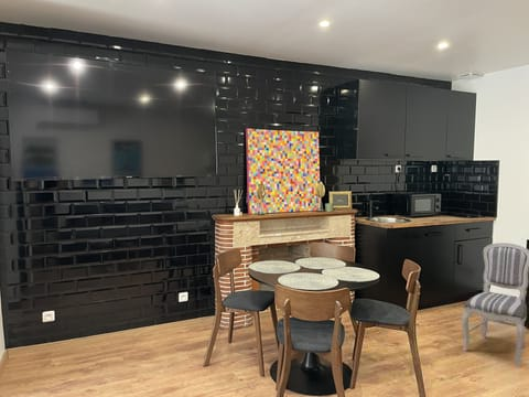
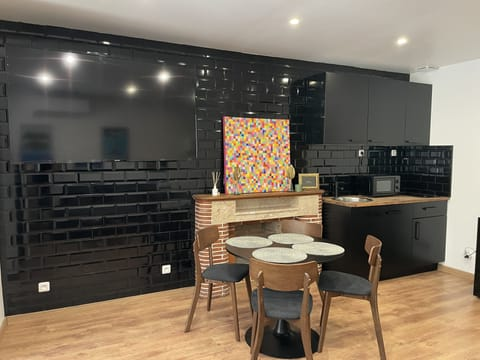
- dining chair (499, 298)
